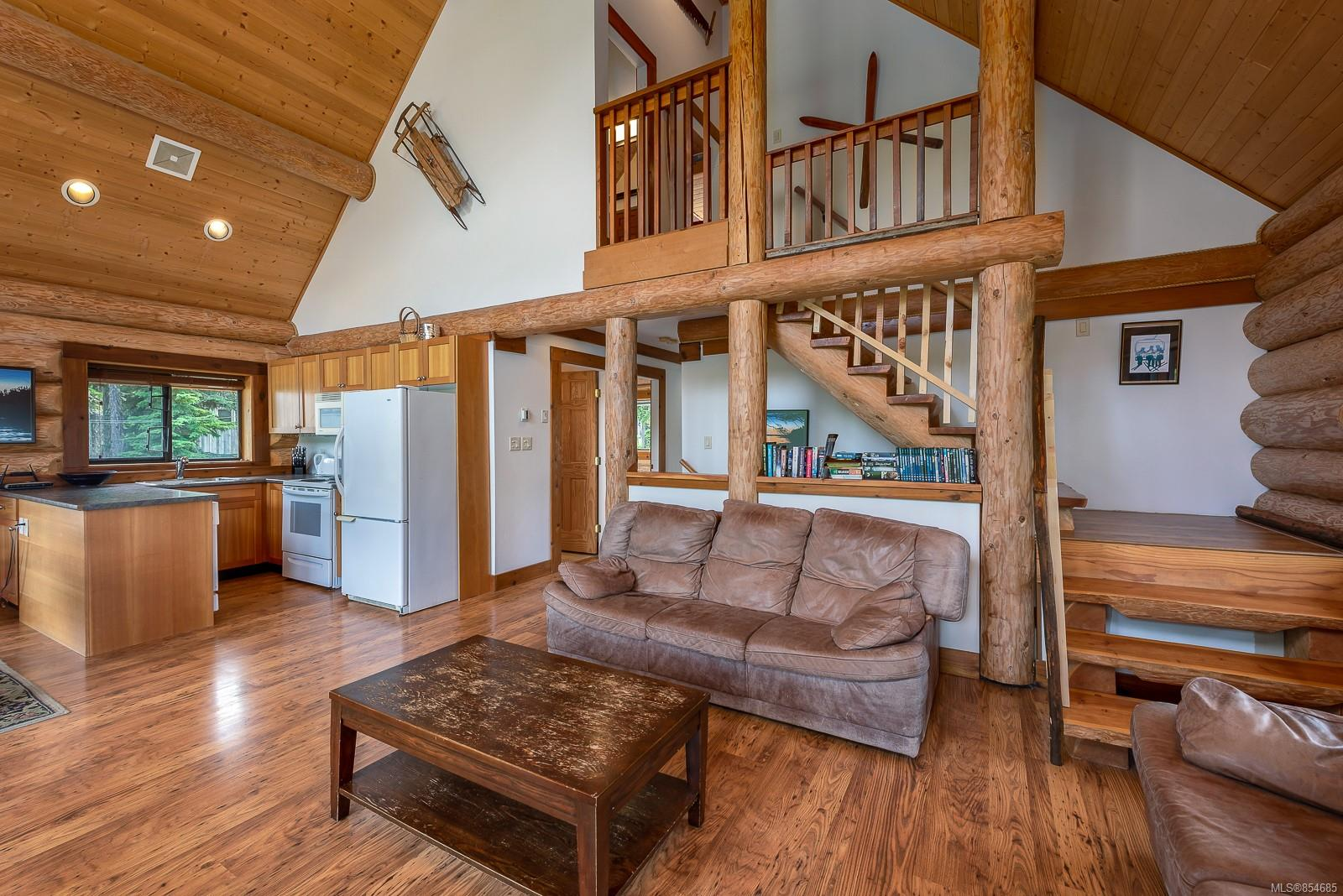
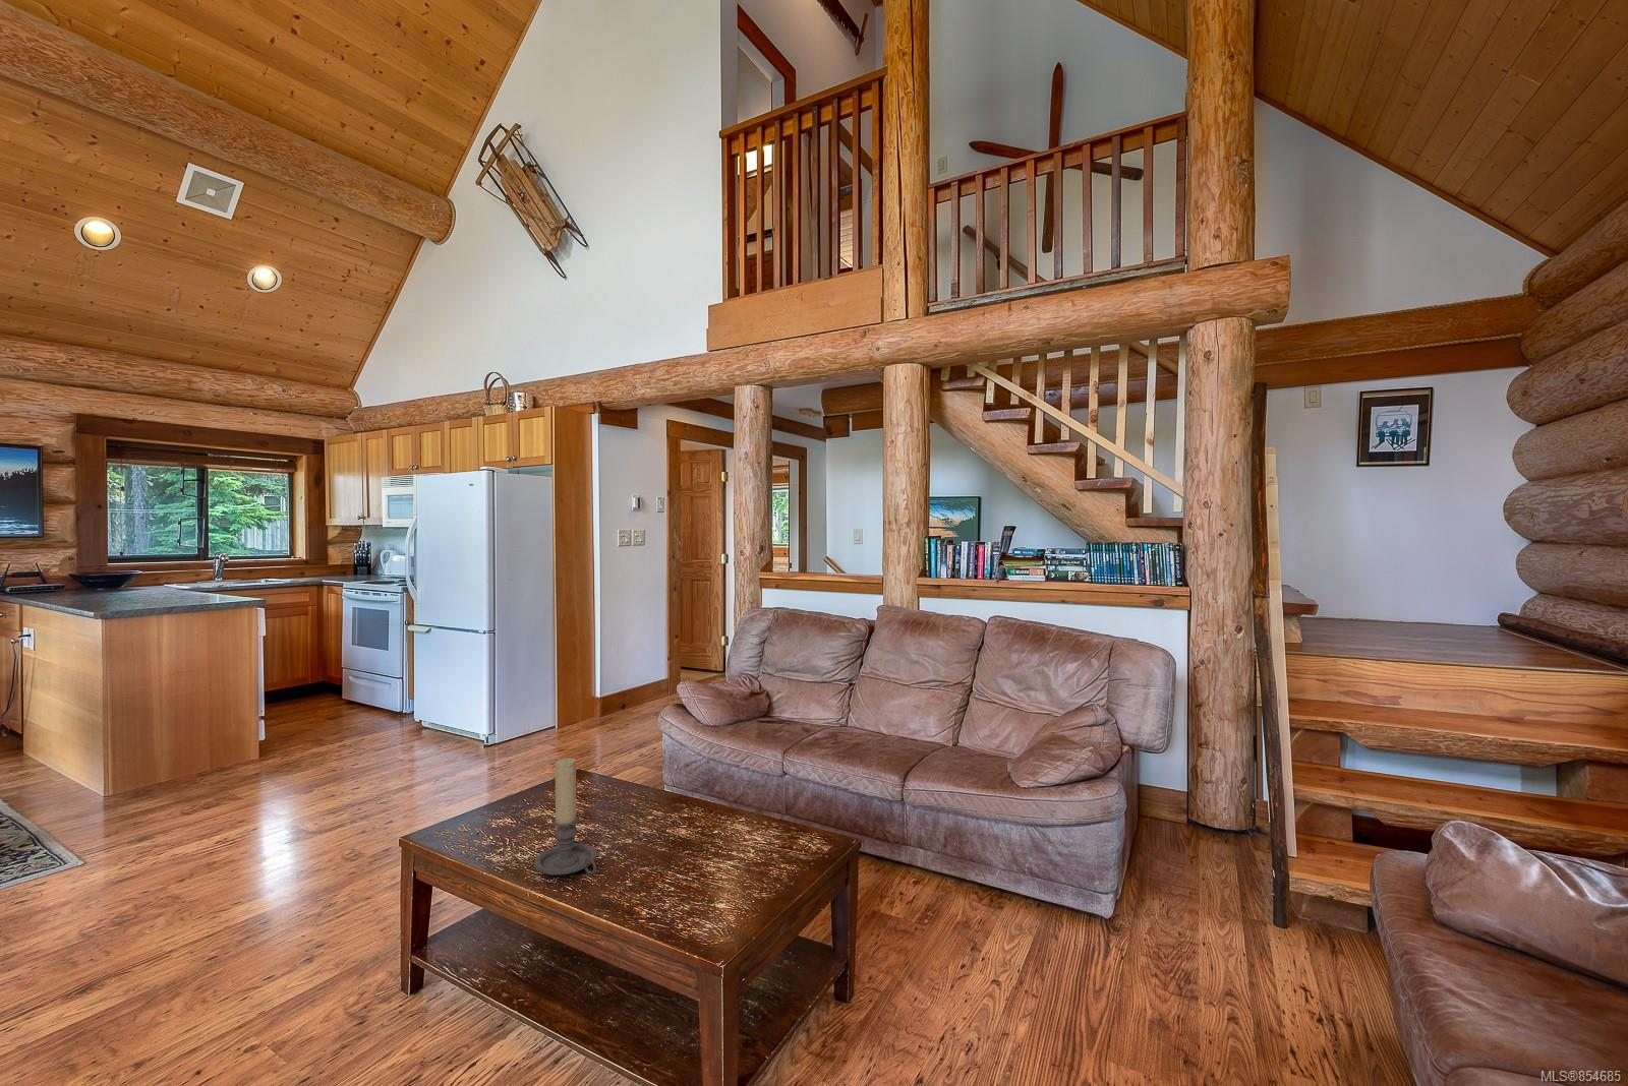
+ candle holder (570, 813)
